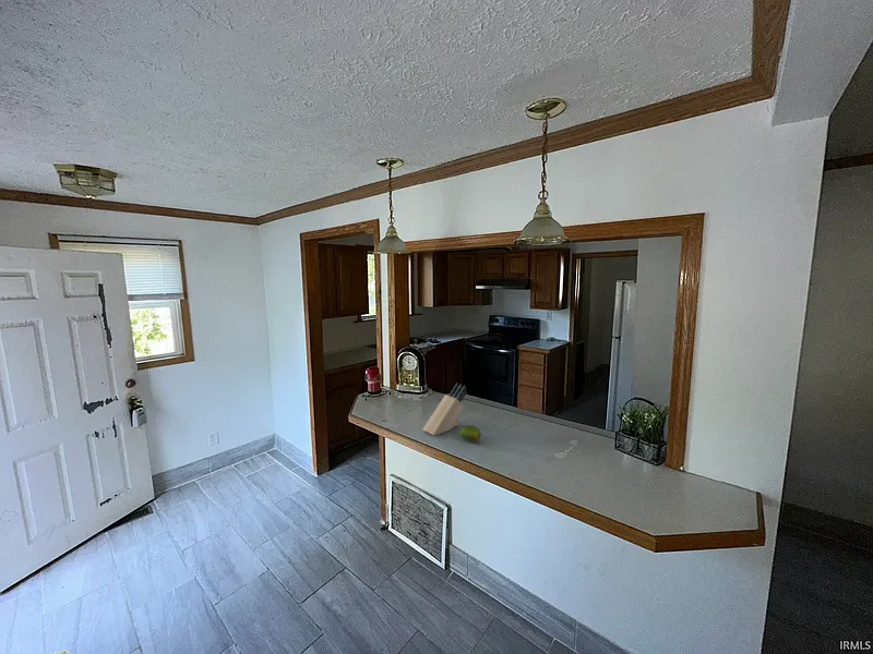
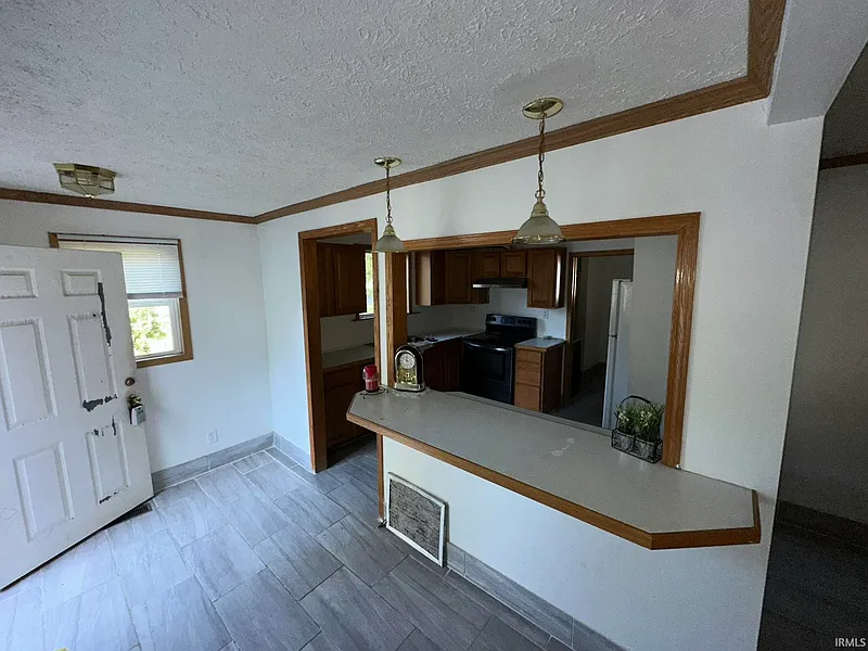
- fruit (470, 433)
- knife block (446, 407)
